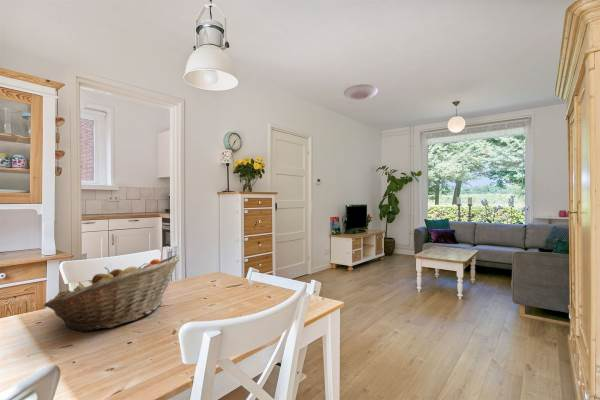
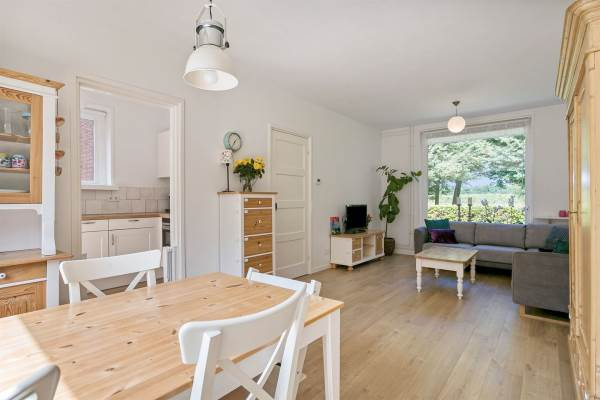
- ceiling light (360, 94)
- fruit basket (122, 286)
